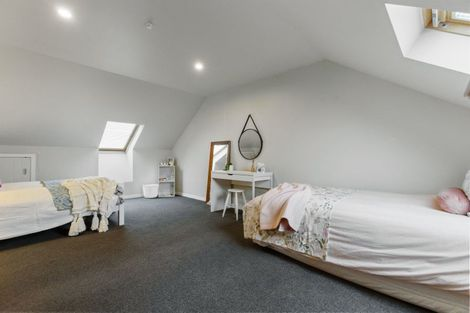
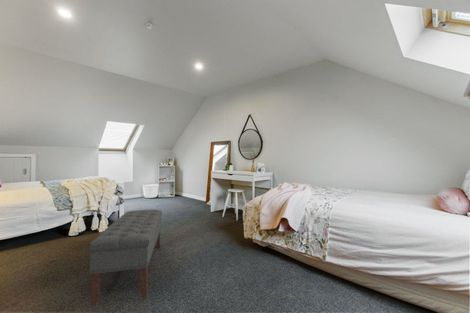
+ bench (134, 244)
